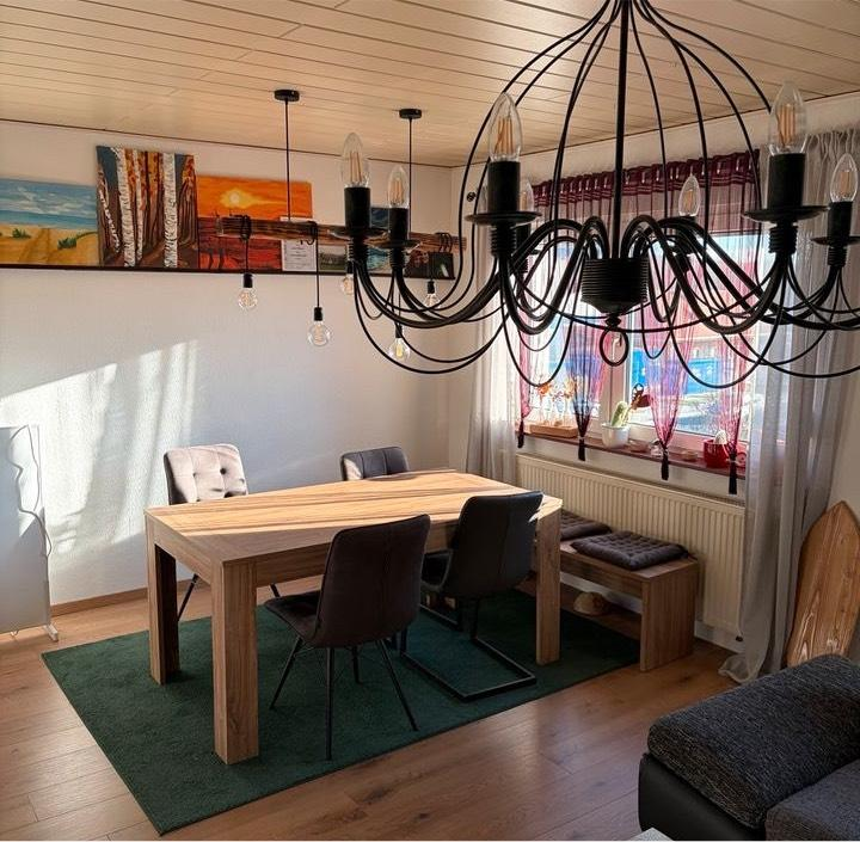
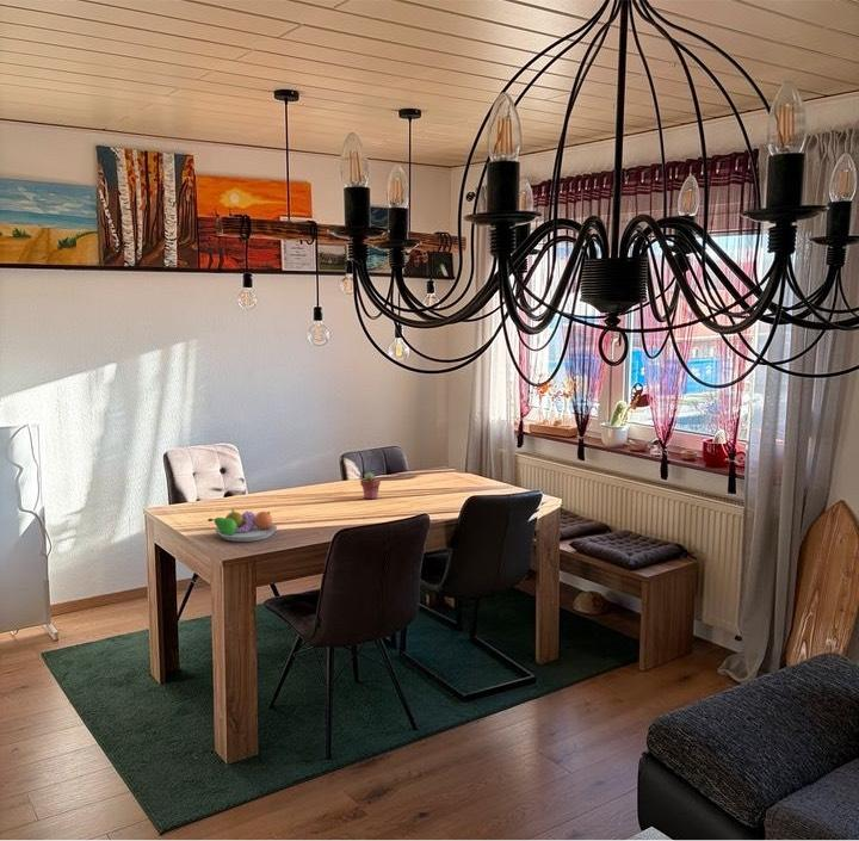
+ fruit bowl (243, 522)
+ potted succulent (370, 484)
